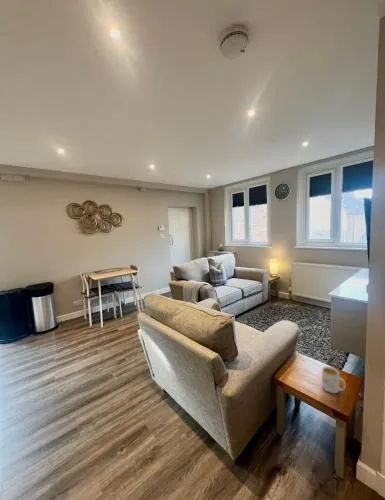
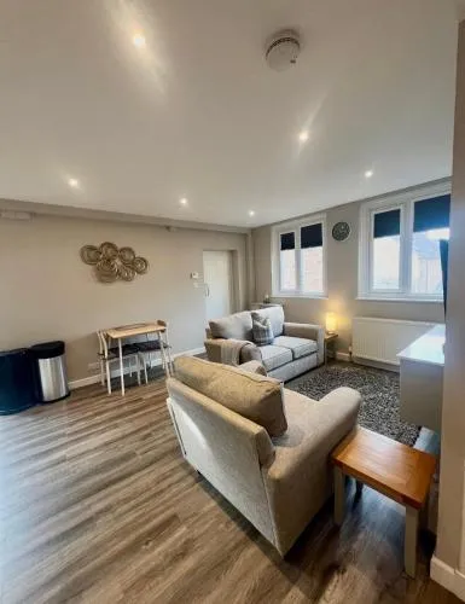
- mug (333, 381)
